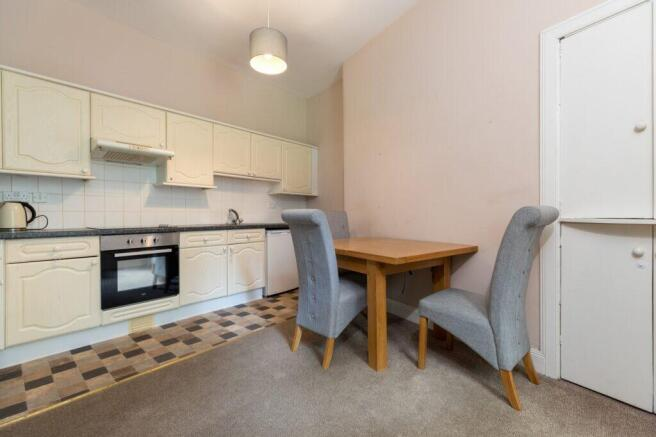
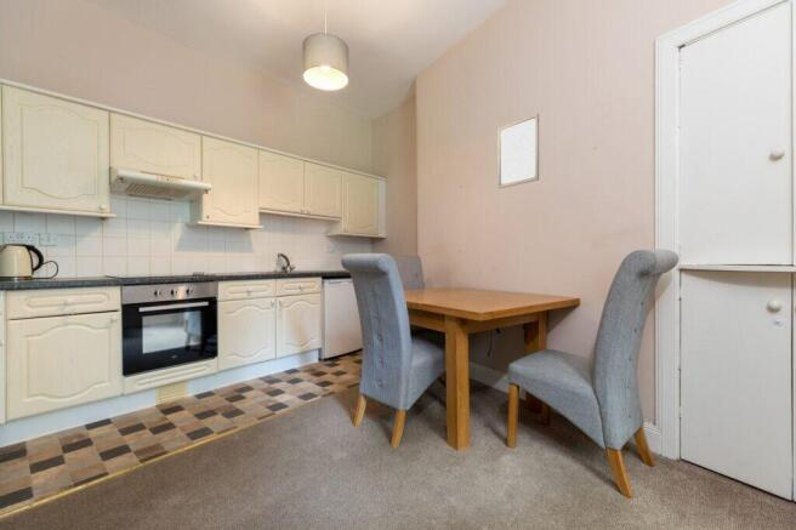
+ wall art (517, 153)
